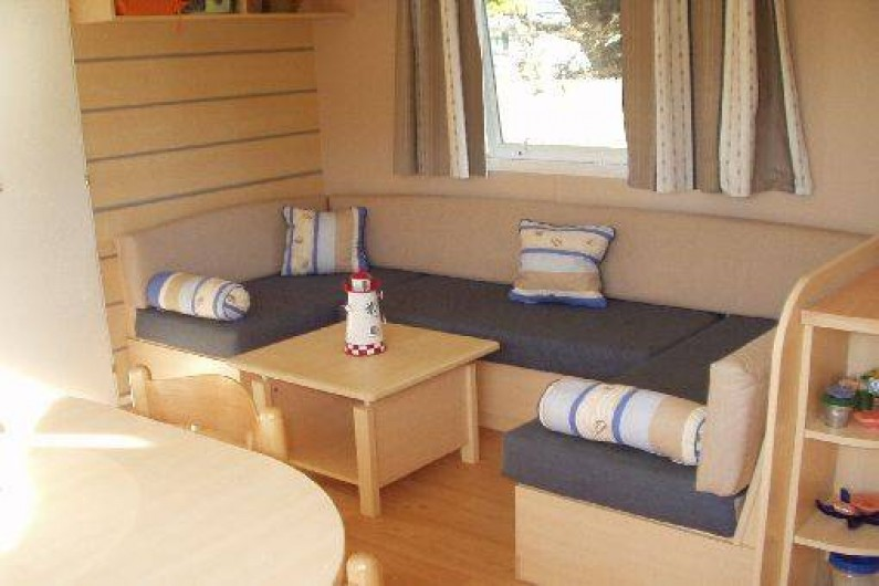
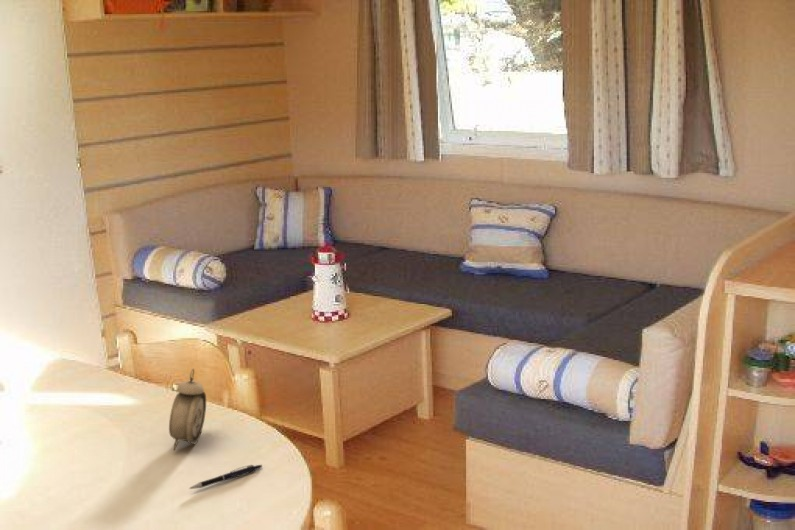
+ pen (226, 476)
+ alarm clock (187, 405)
